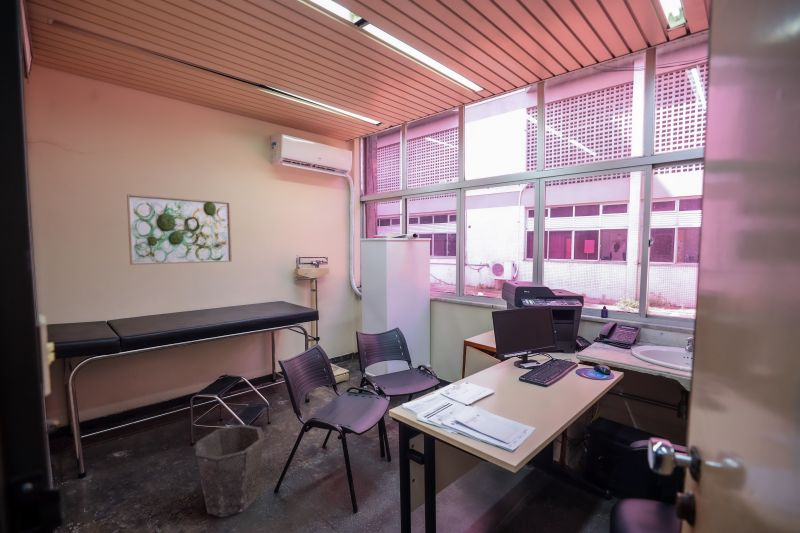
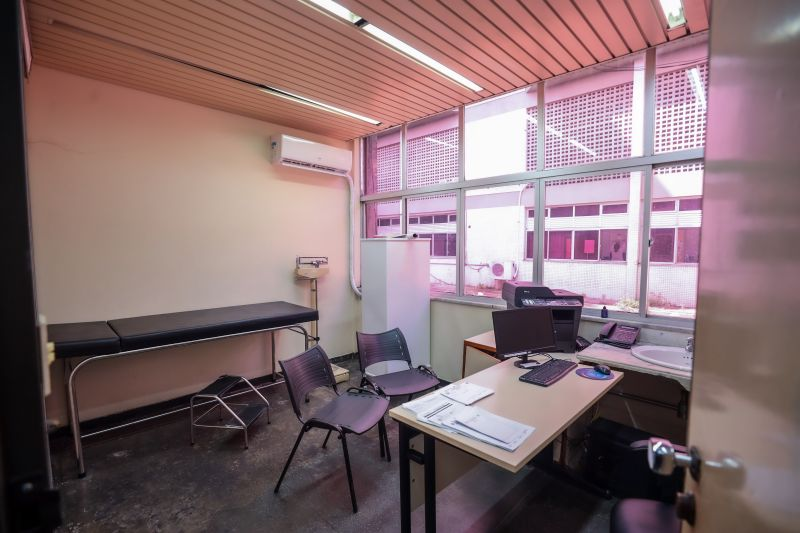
- waste bin (231, 470)
- wall art (184, 231)
